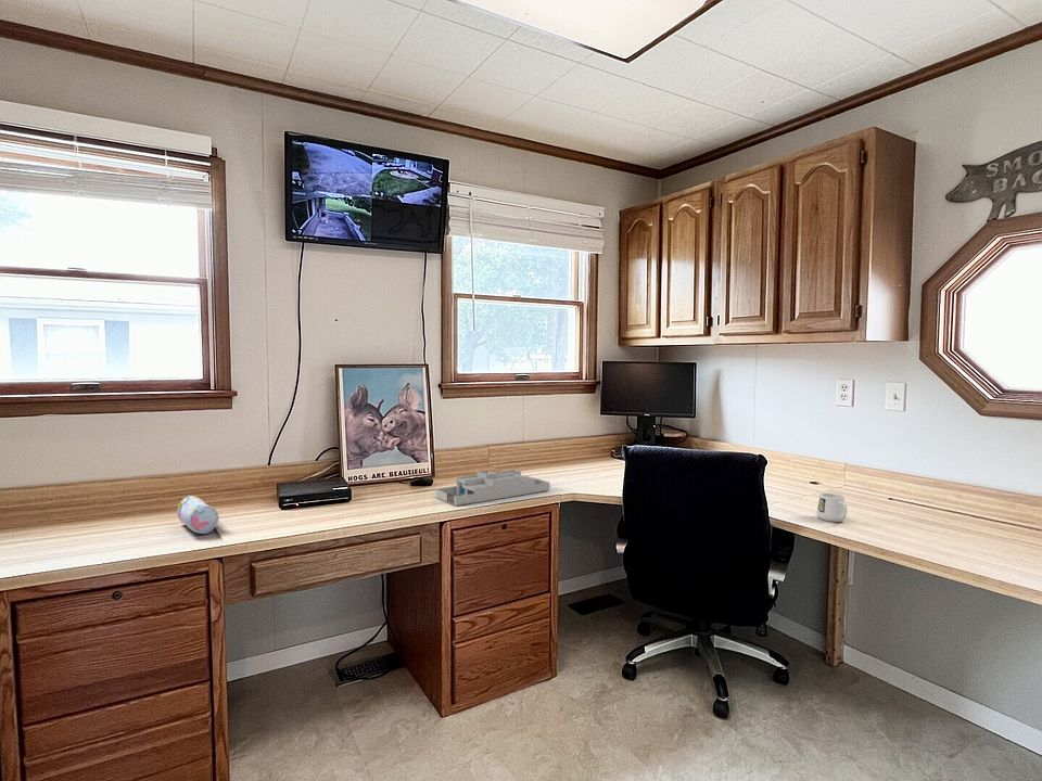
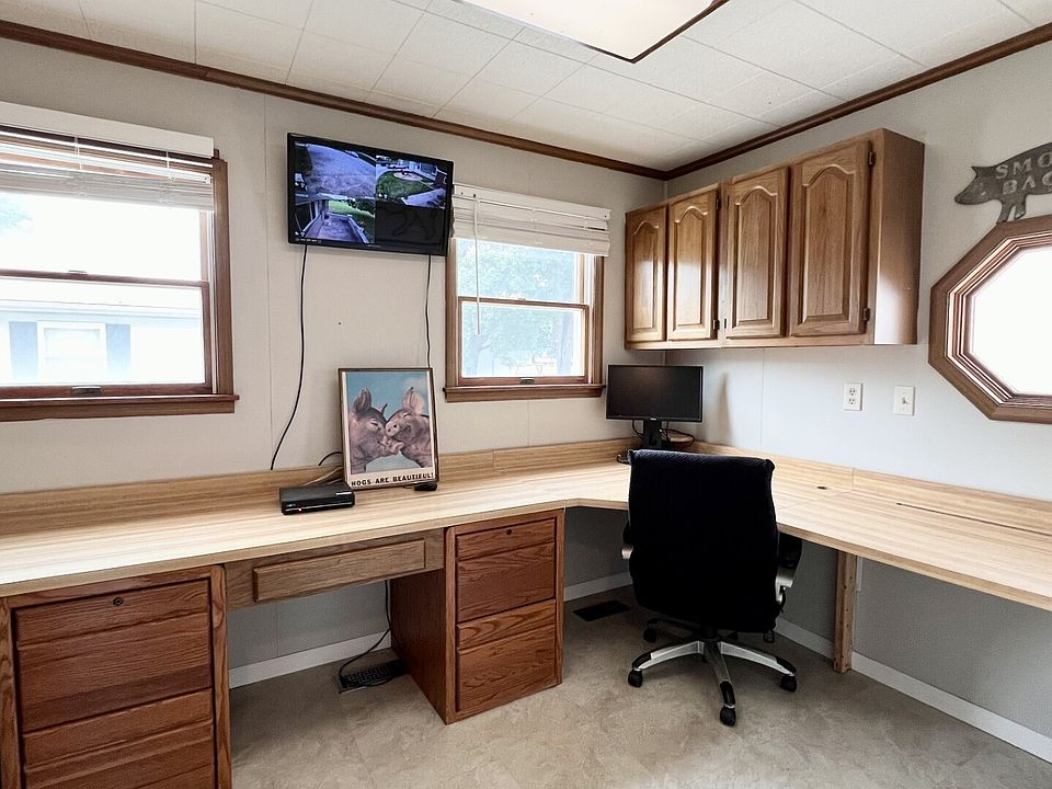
- pencil case (198, 513)
- mug (834, 508)
- desk organizer (494, 483)
